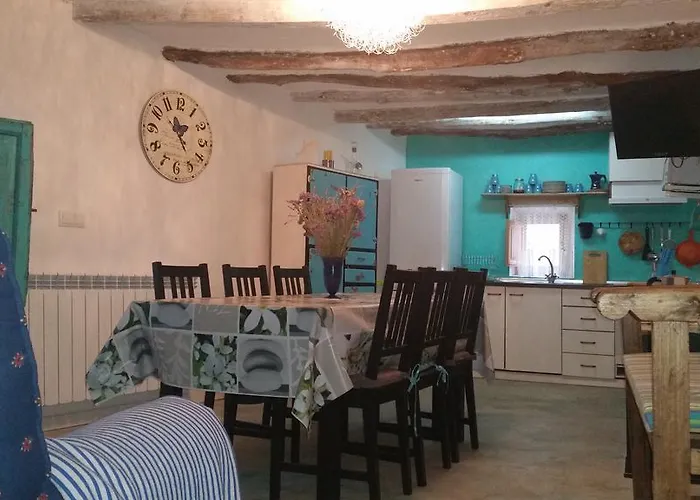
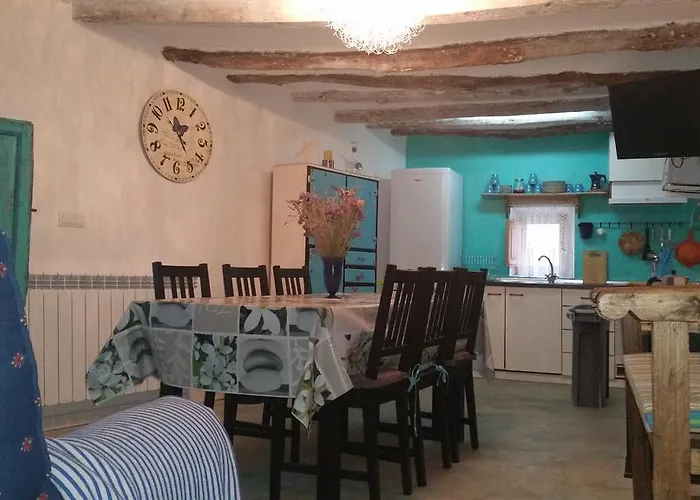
+ trash can (591, 354)
